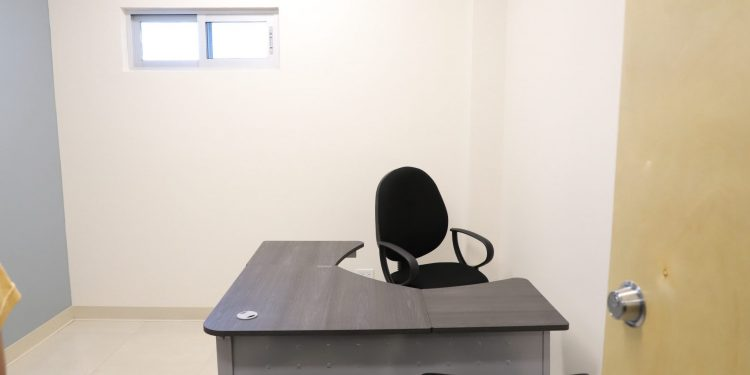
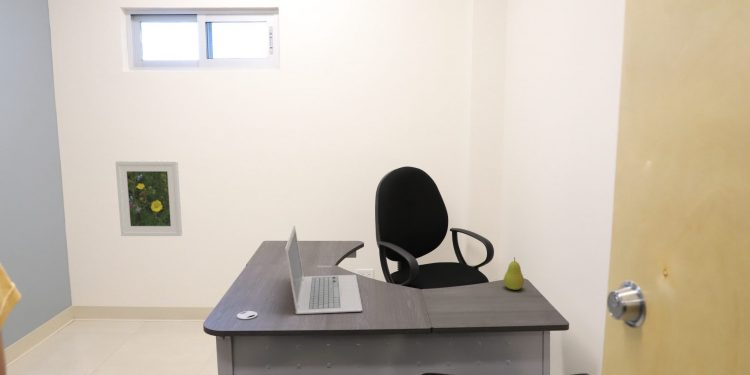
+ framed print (149, 198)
+ fruit (514, 272)
+ laptop (325, 276)
